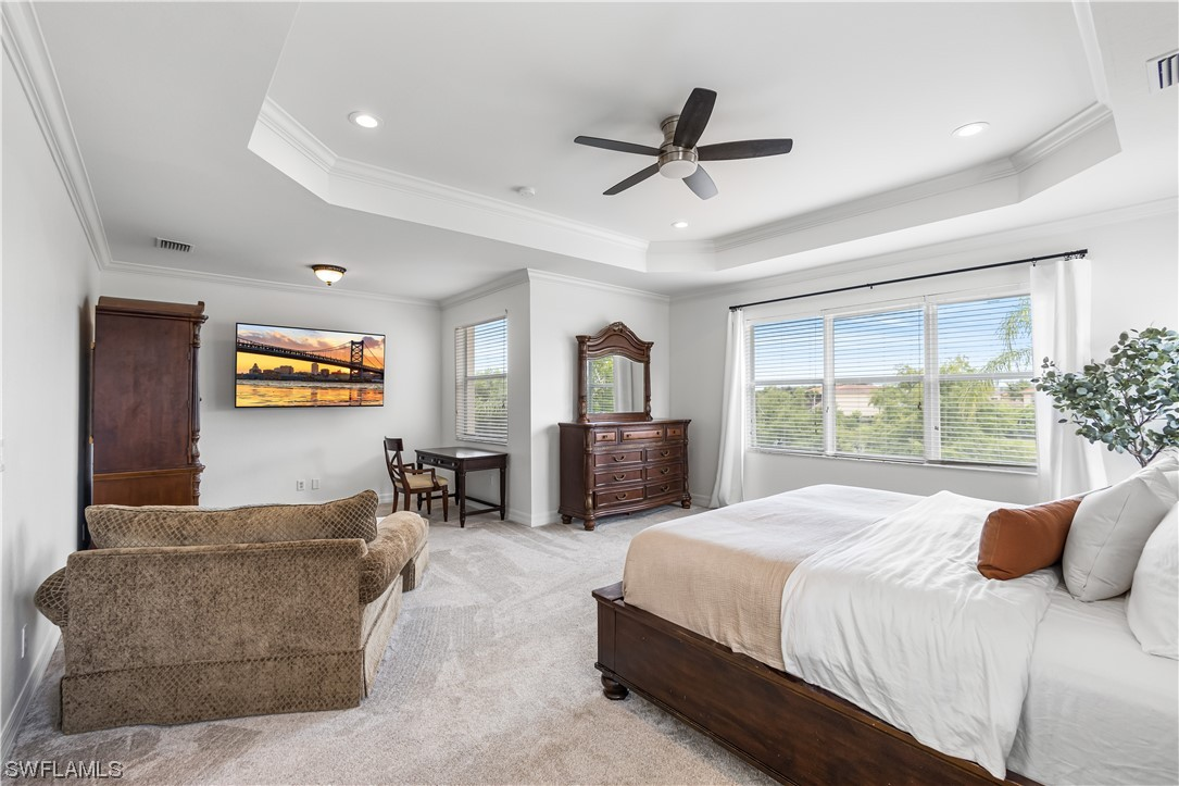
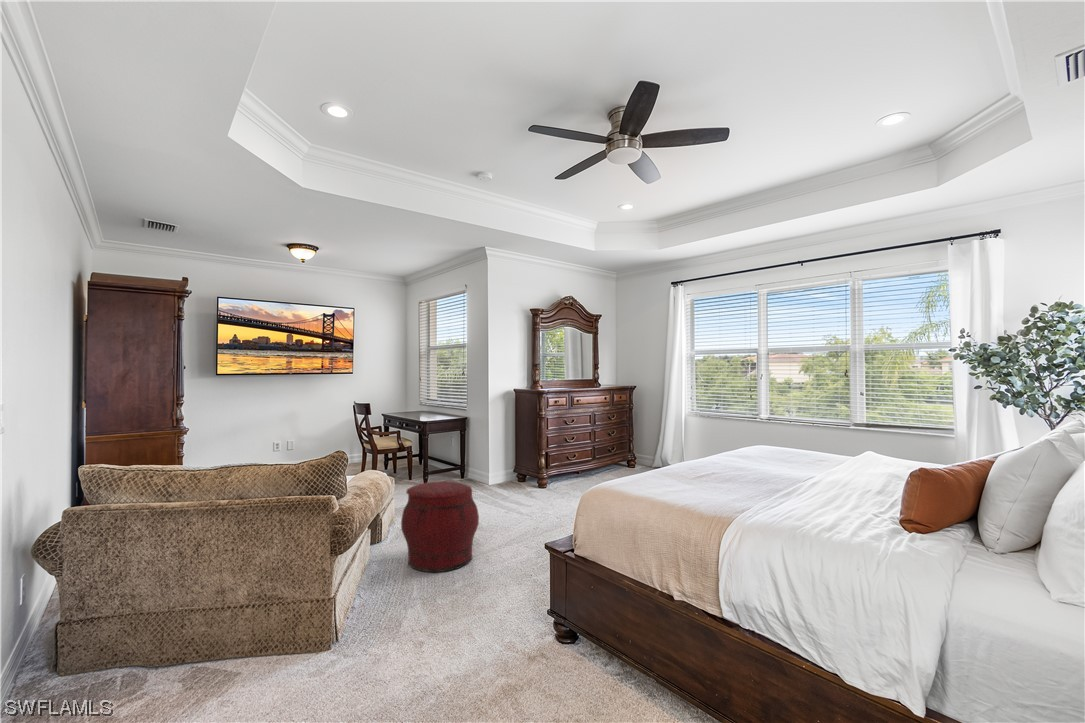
+ ottoman (440, 522)
